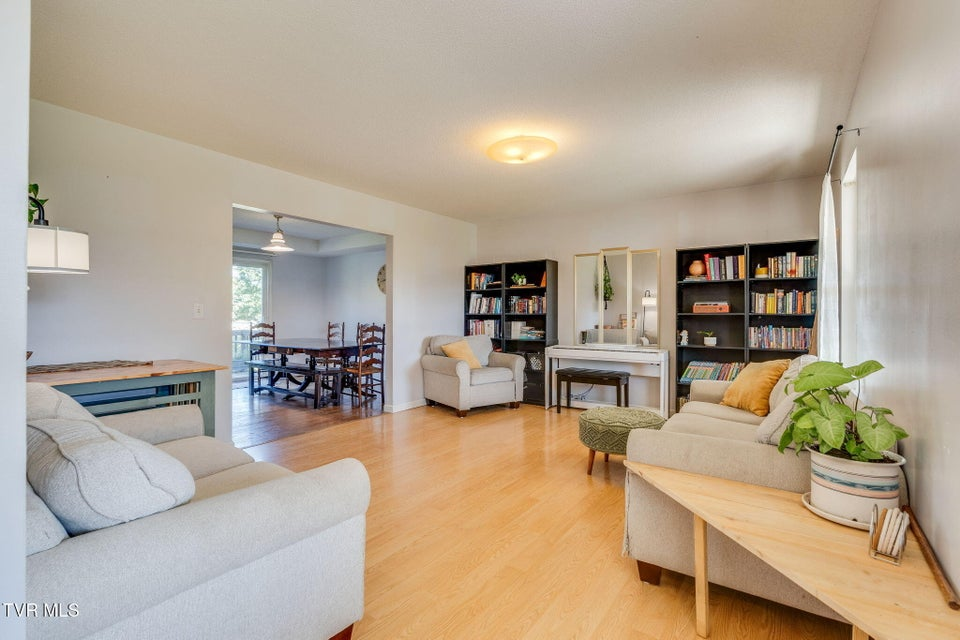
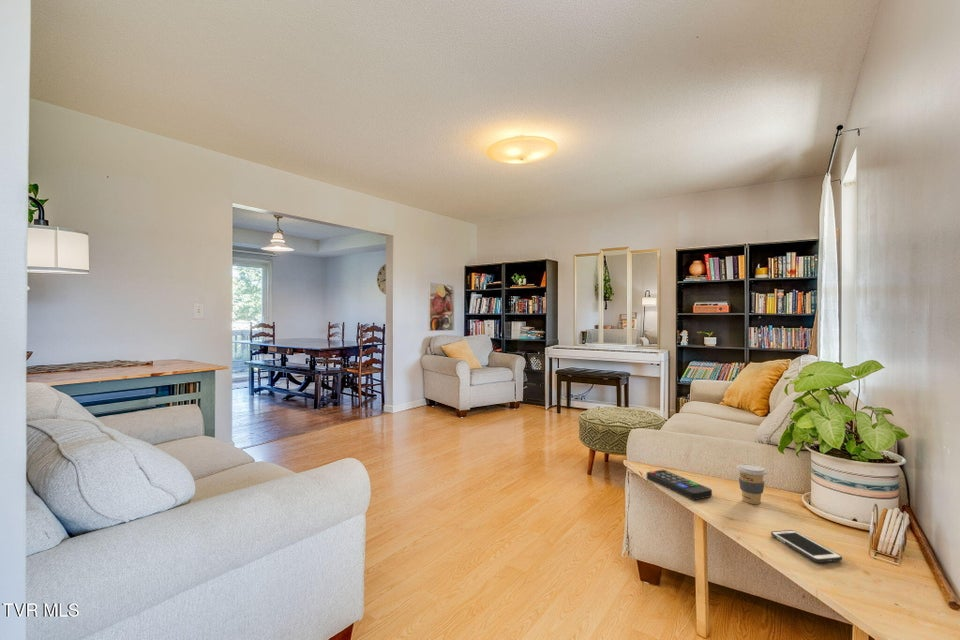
+ remote control (677, 483)
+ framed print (441, 307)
+ cell phone (804, 545)
+ coffee cup (751, 484)
